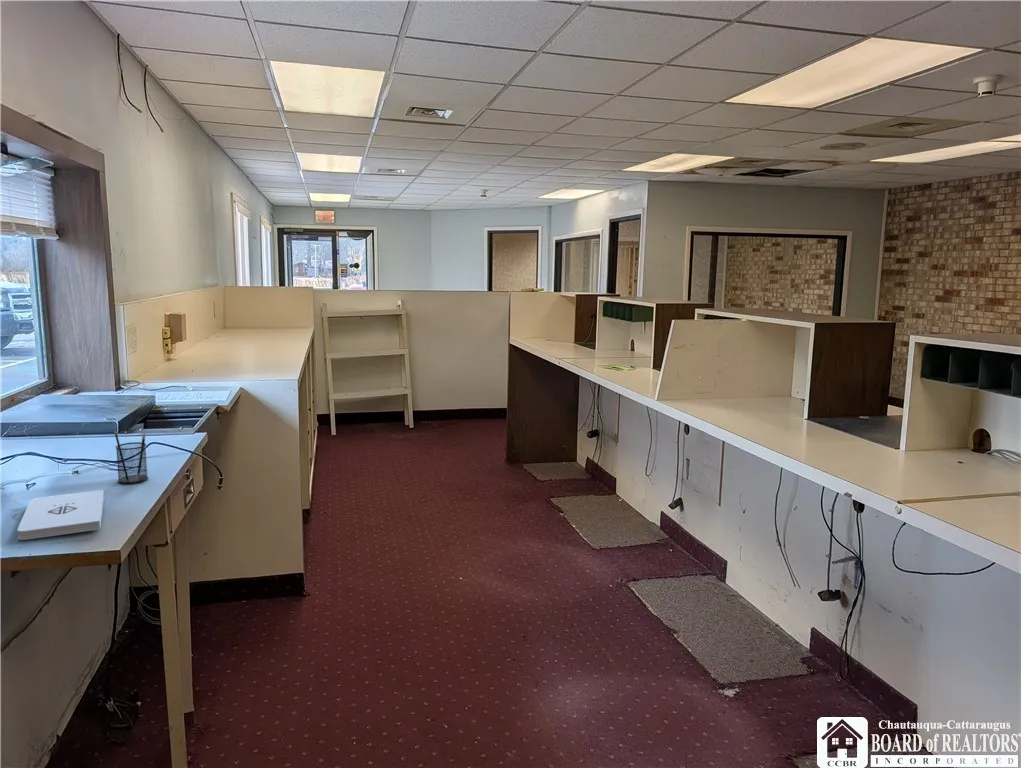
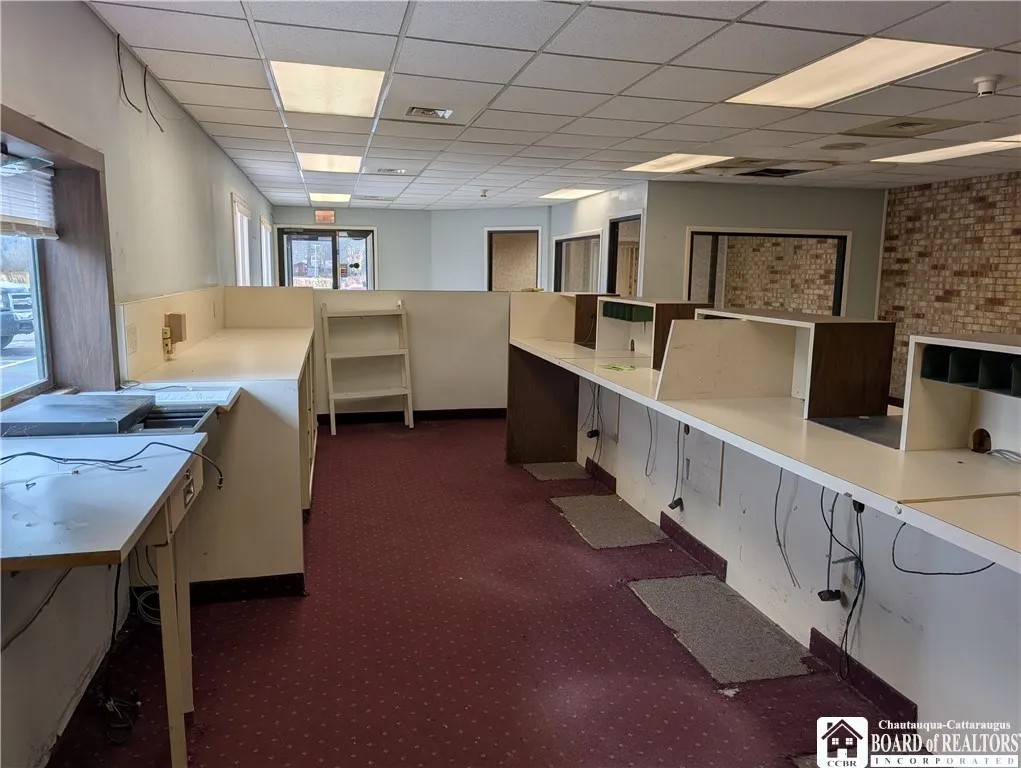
- notepad (64, 513)
- pencil holder (131, 453)
